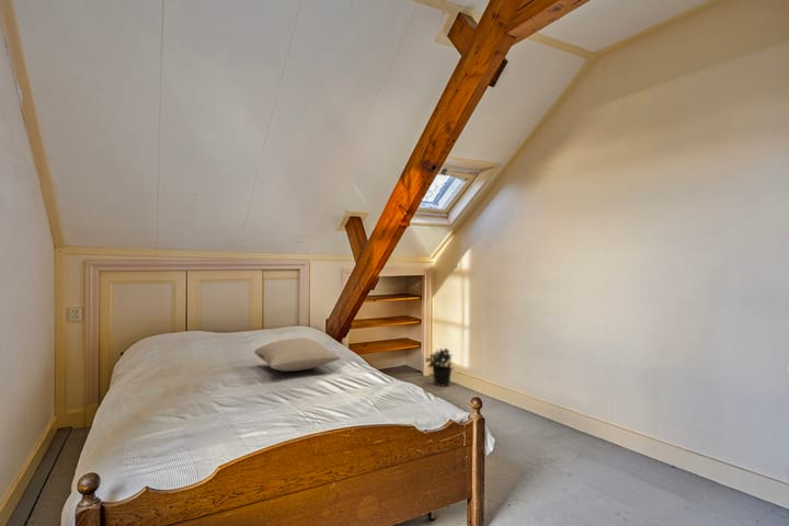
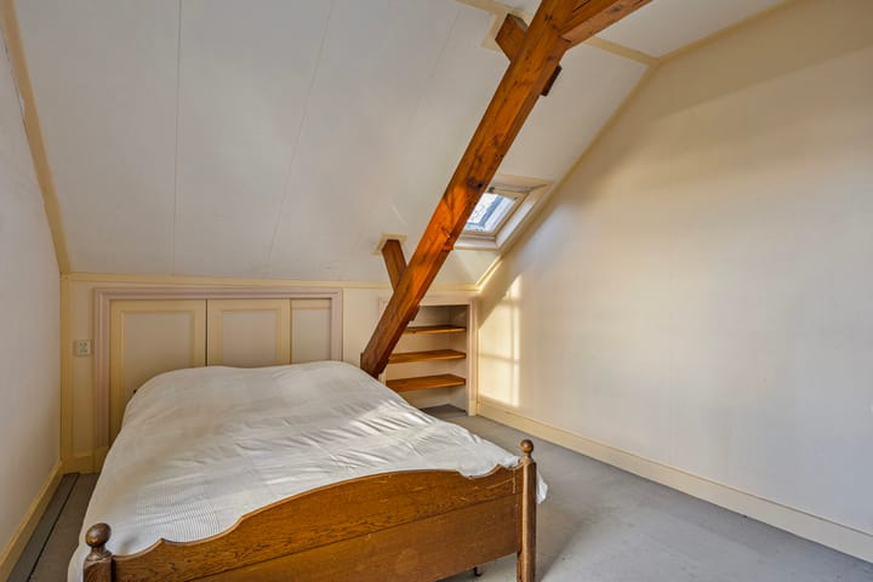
- pillow (296, 354)
- potted plant (442, 366)
